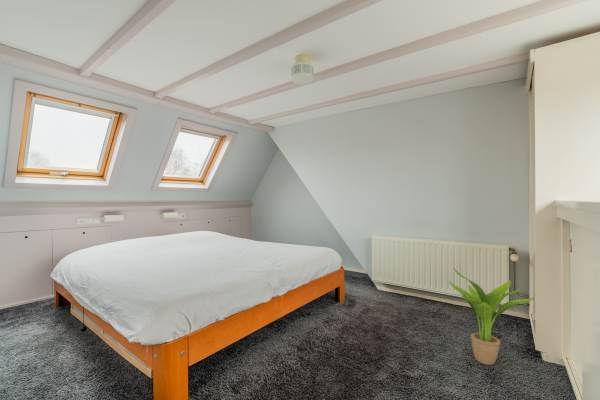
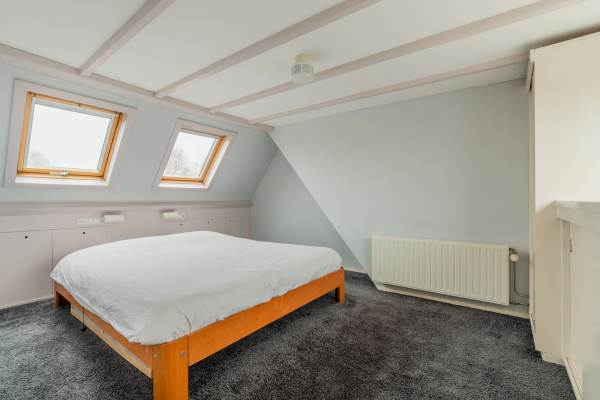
- potted plant (488, 317)
